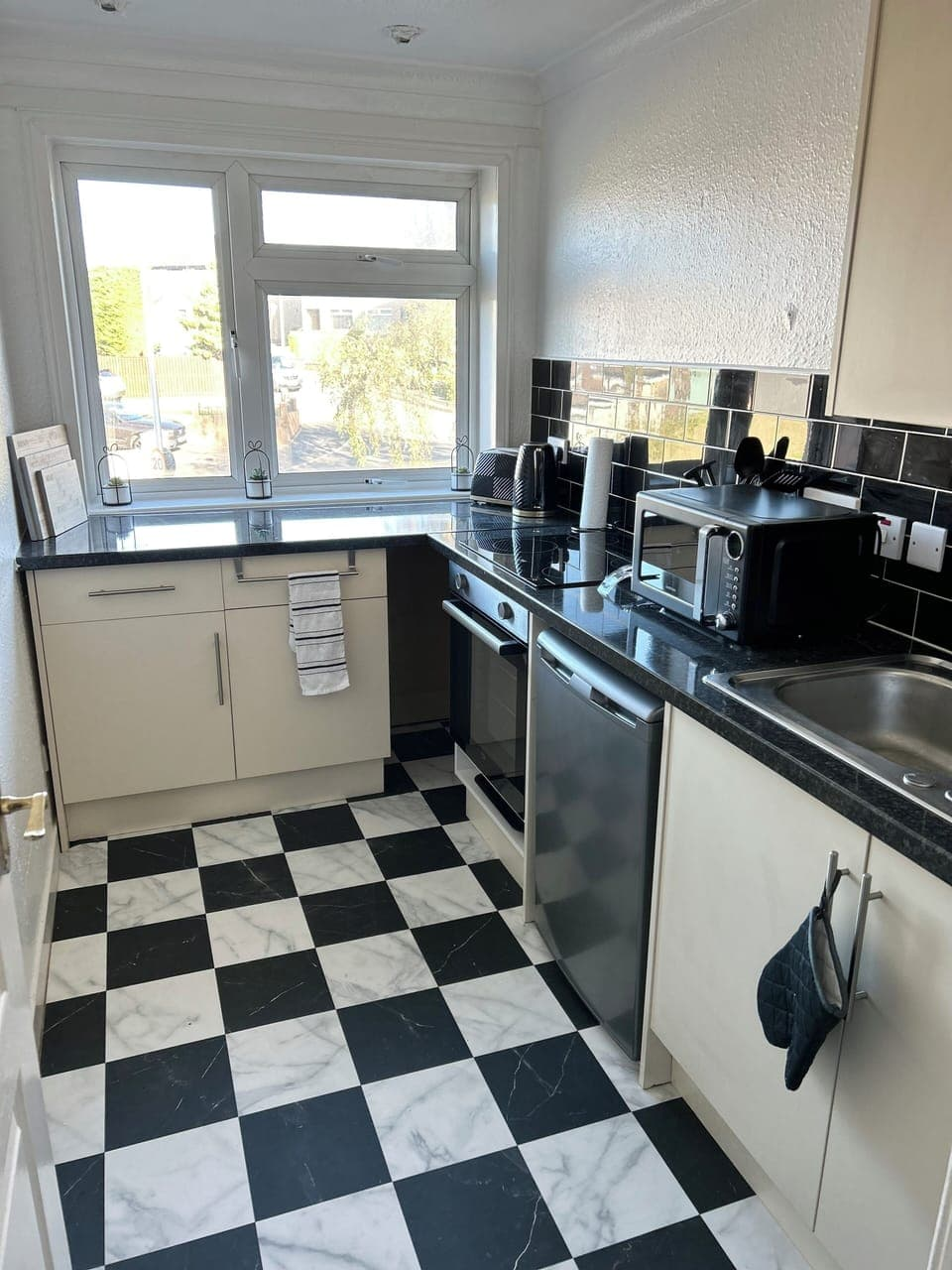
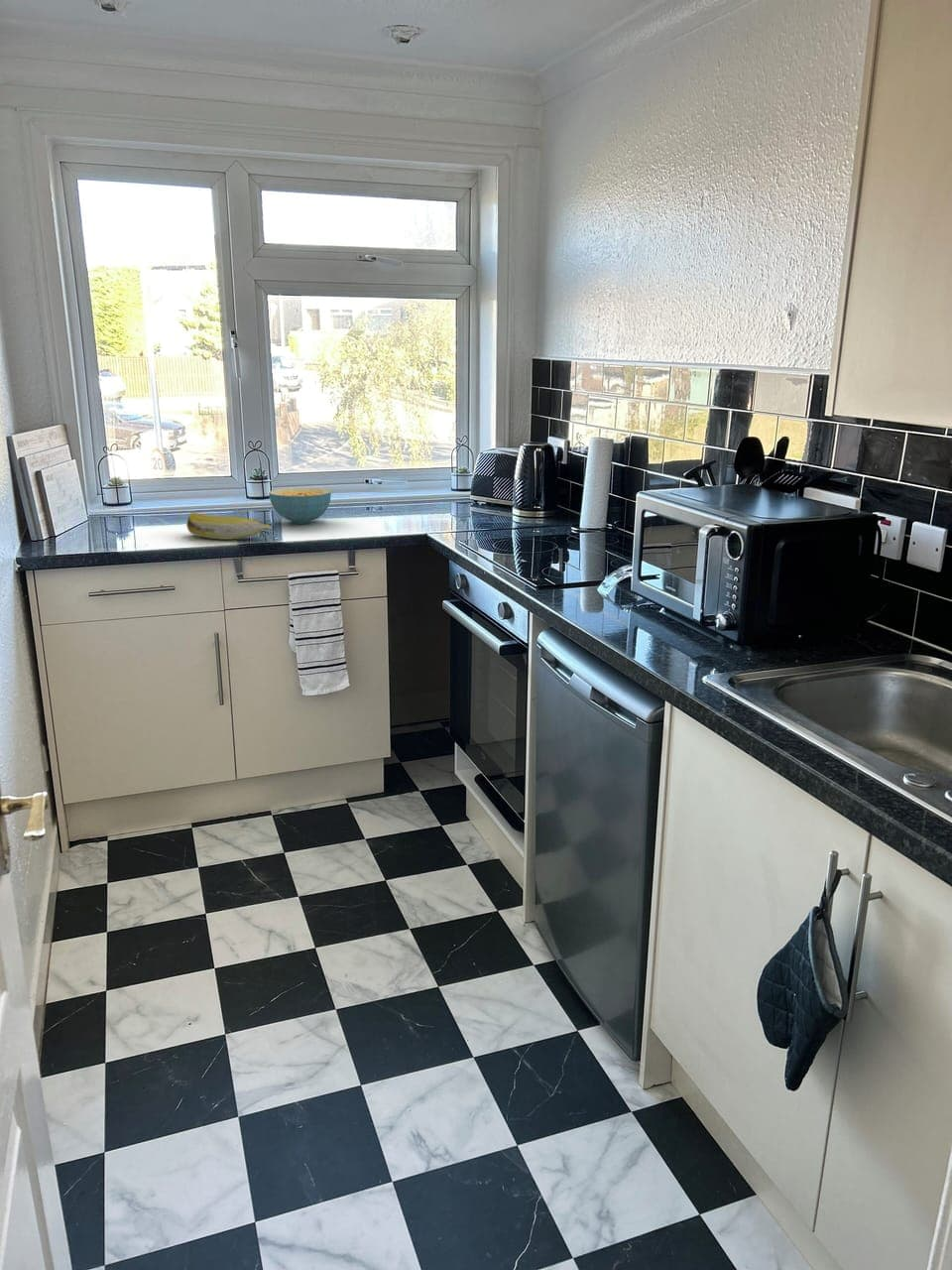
+ banana (227, 524)
+ cereal bowl (300, 506)
